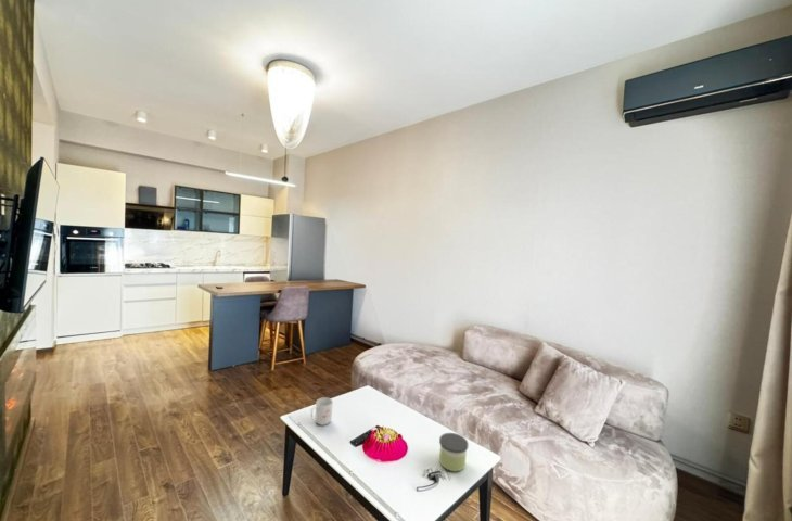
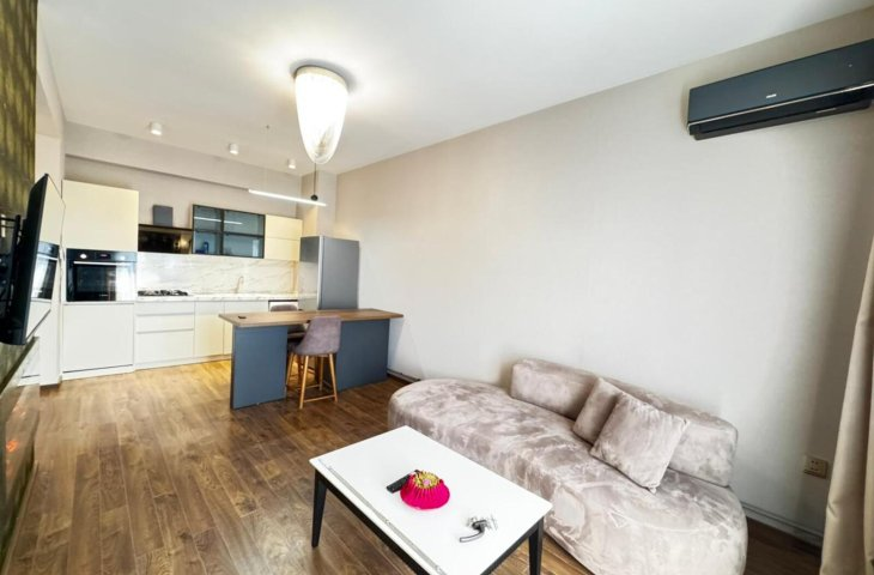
- candle (452, 452)
- mug (321, 411)
